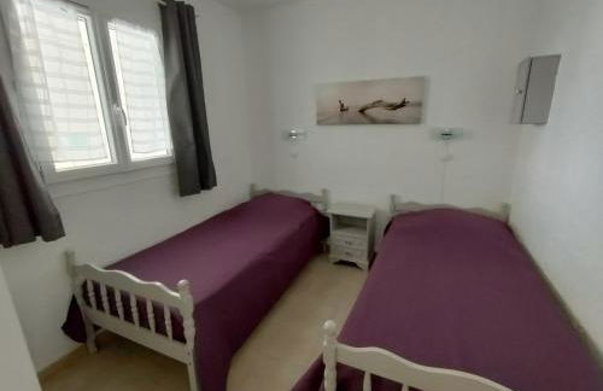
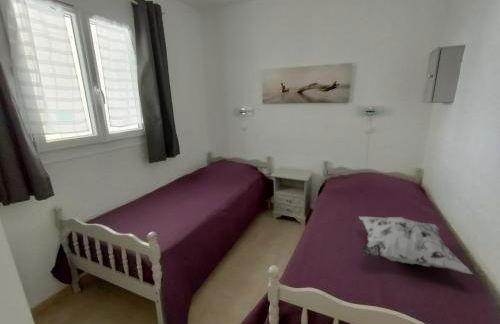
+ decorative pillow (403, 239)
